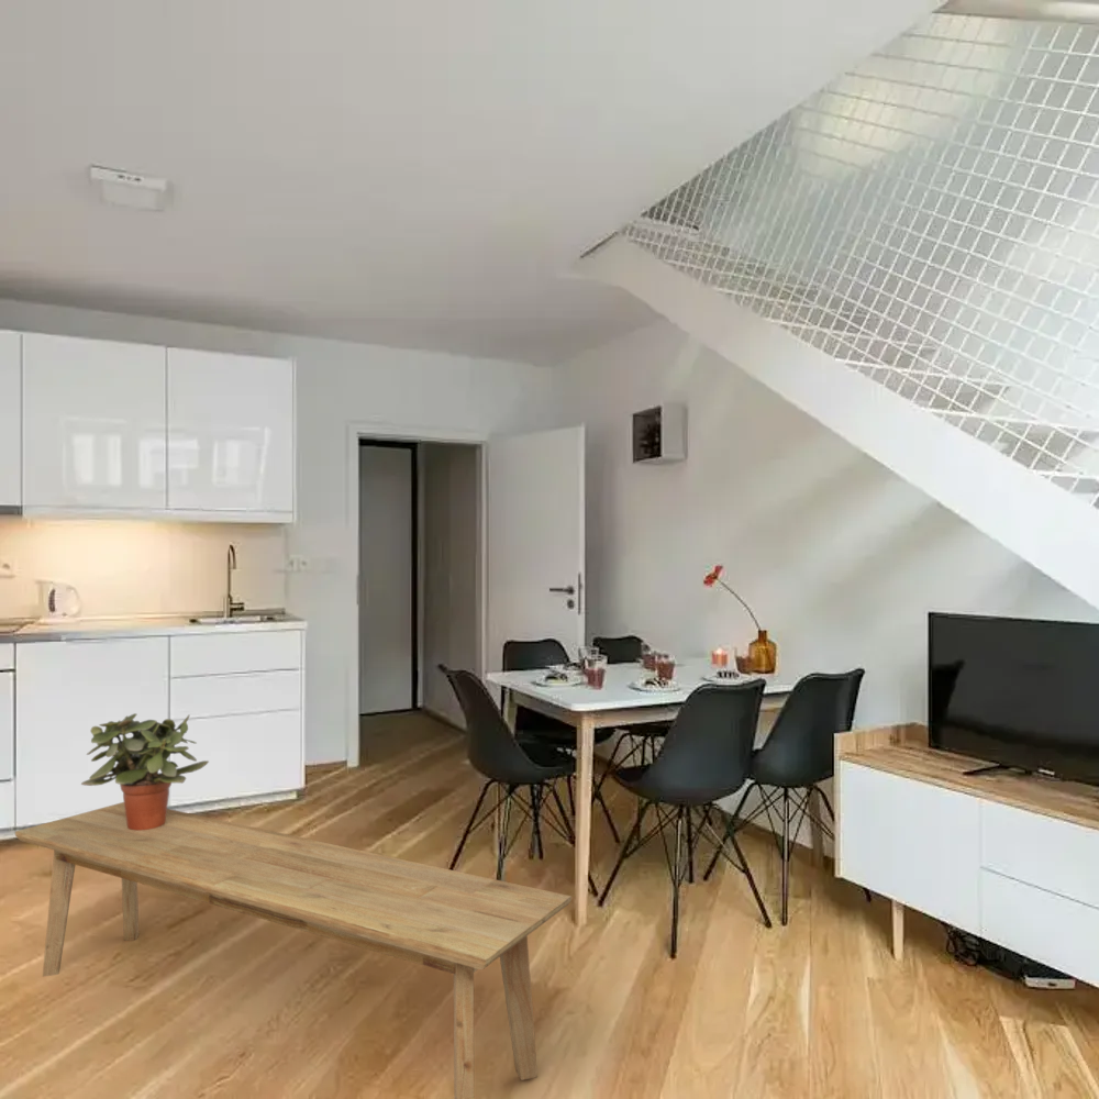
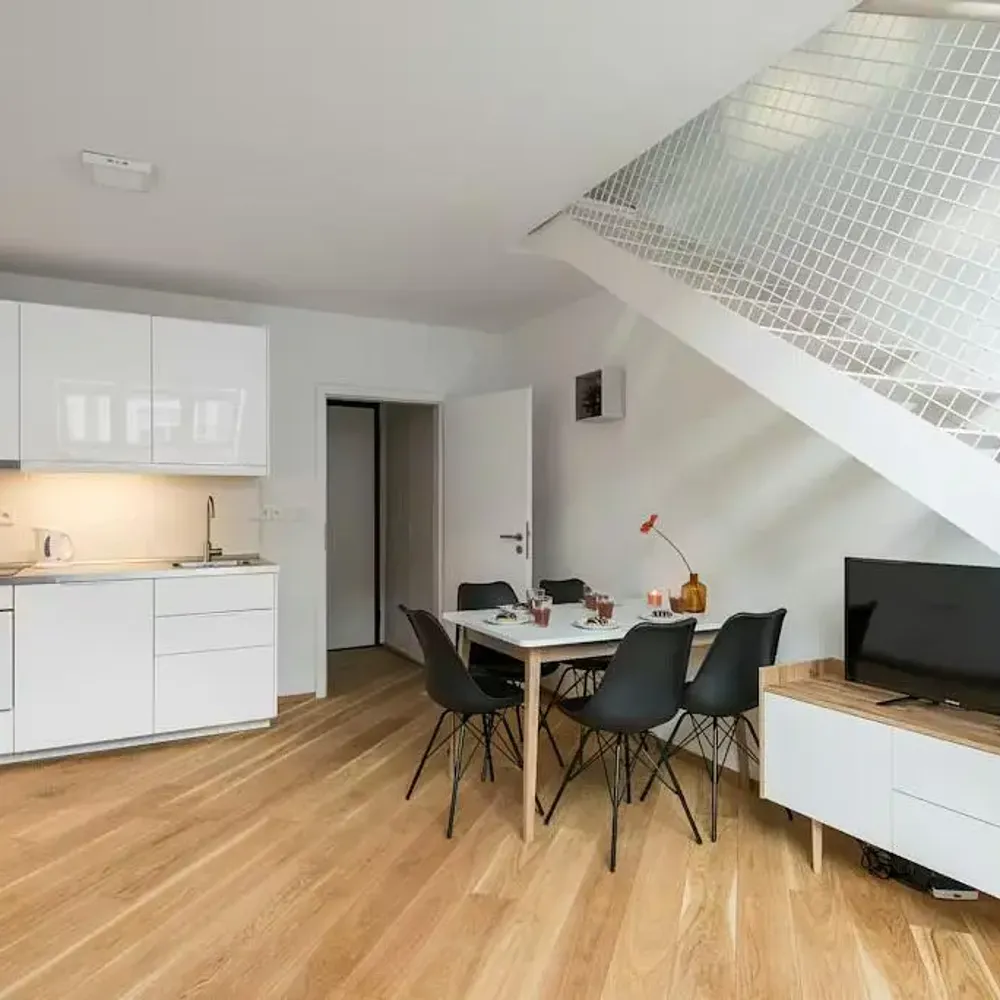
- bench (268, 920)
- potted plant (147, 767)
